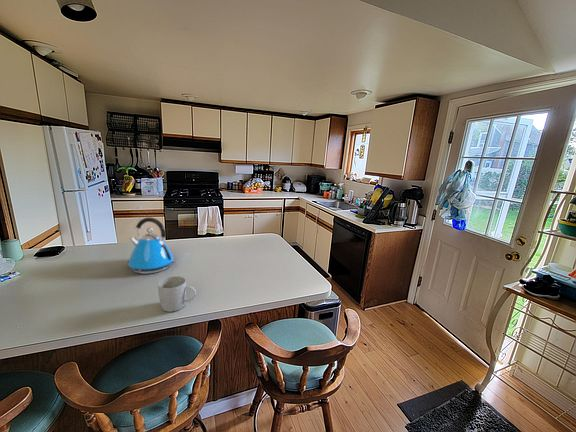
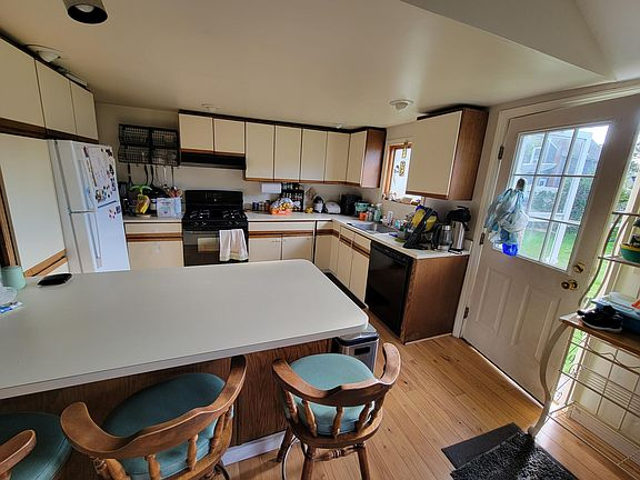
- kettle (151, 242)
- mug (177, 294)
